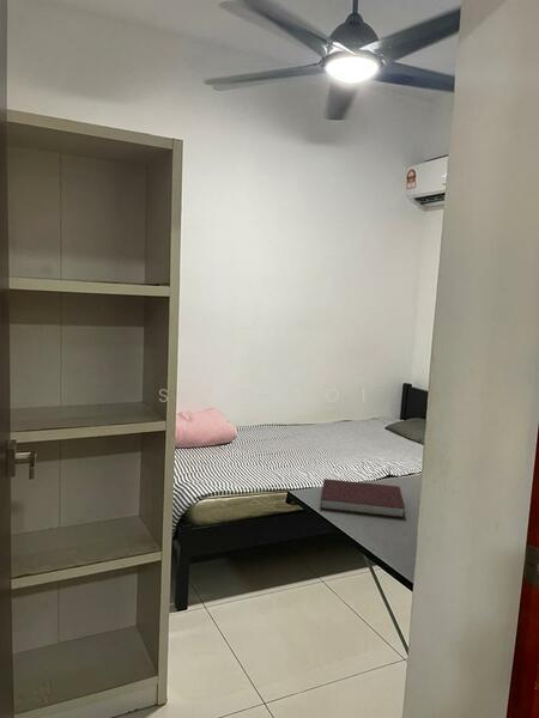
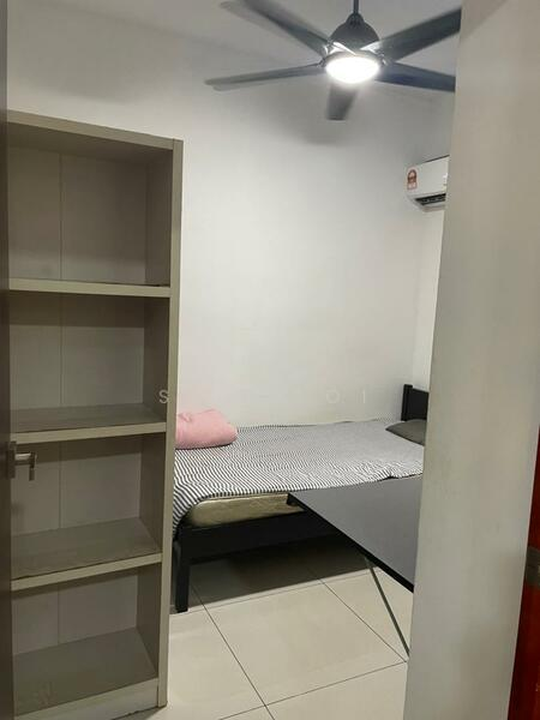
- notebook (361, 497)
